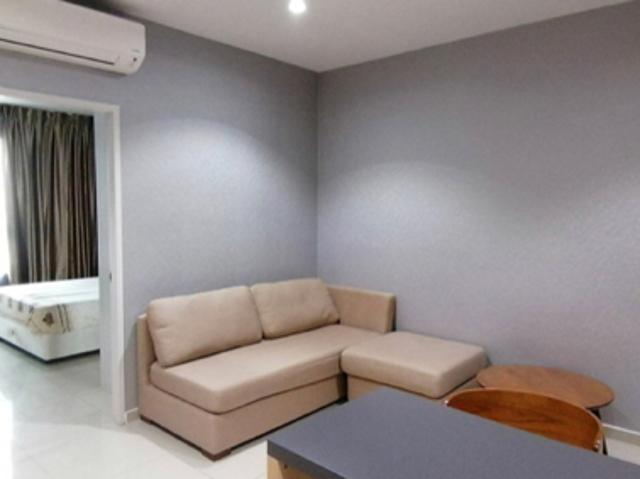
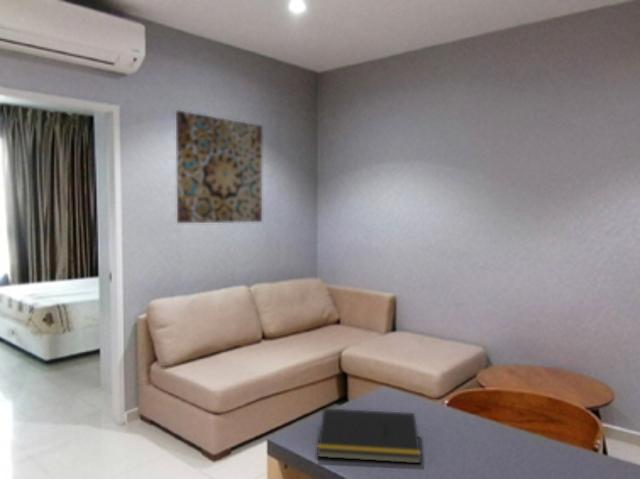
+ wall art (222, 171)
+ notepad (368, 433)
